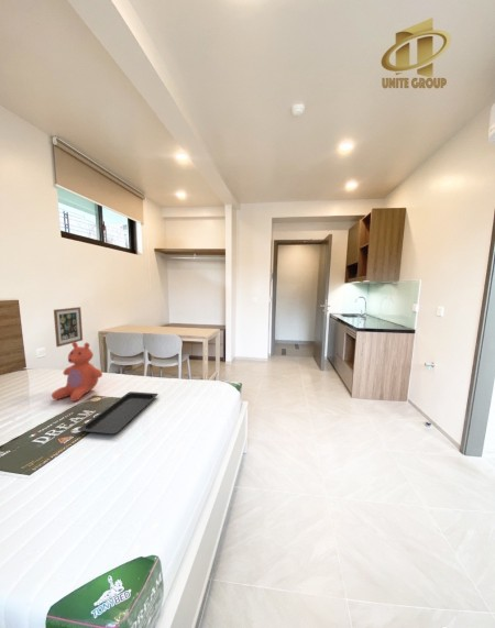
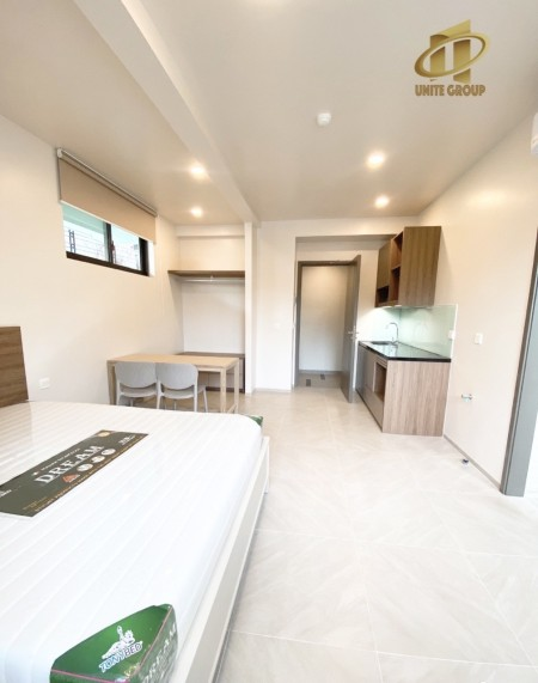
- teddy bear (75, 370)
- wall art (68, 326)
- serving tray (123, 410)
